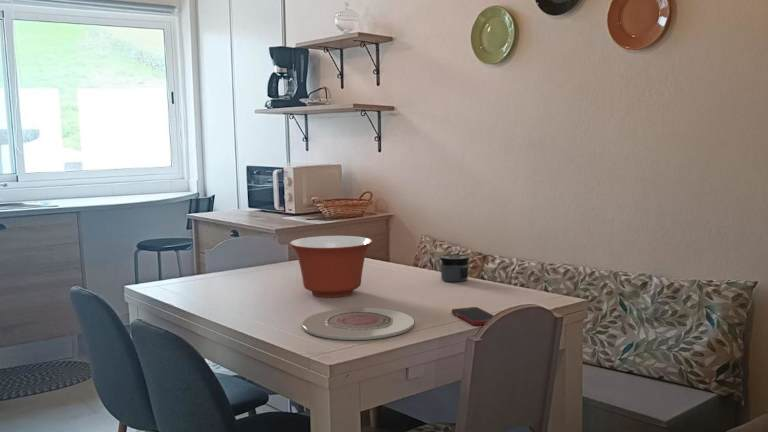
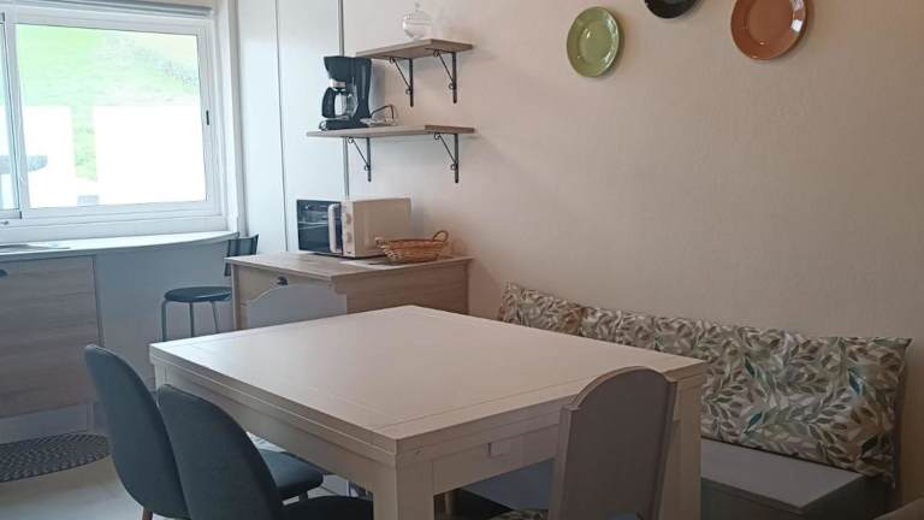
- plate (358, 322)
- mixing bowl (331, 267)
- cell phone (475, 316)
- jar (454, 268)
